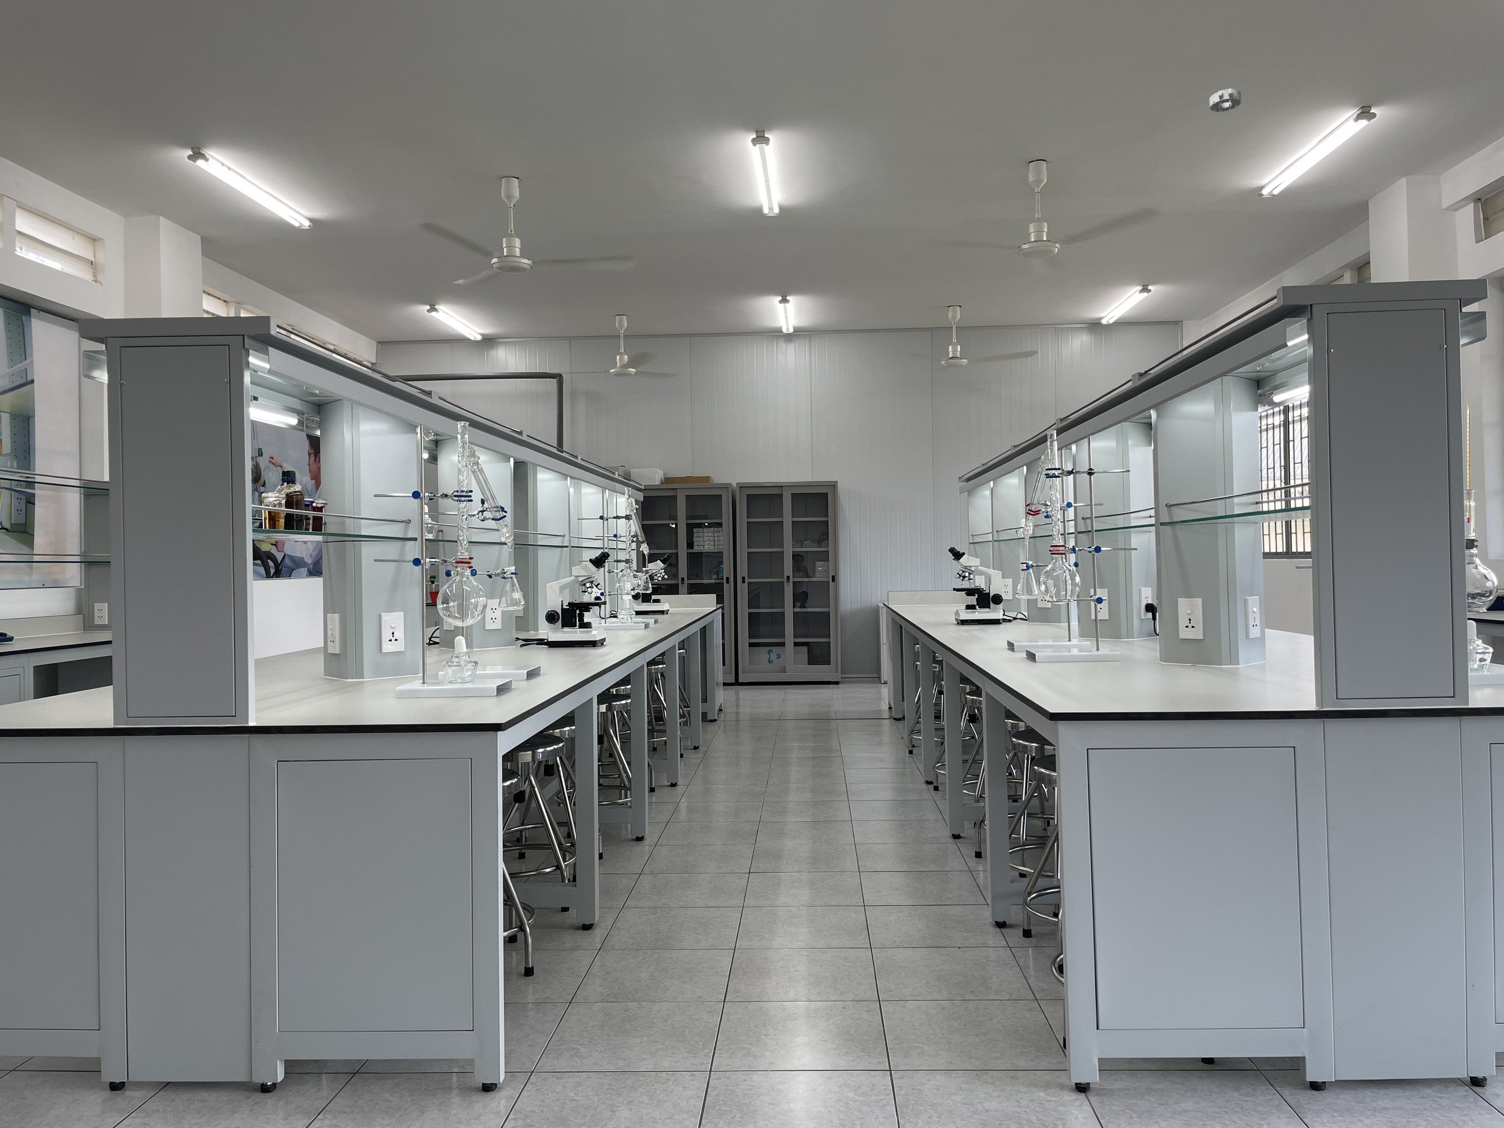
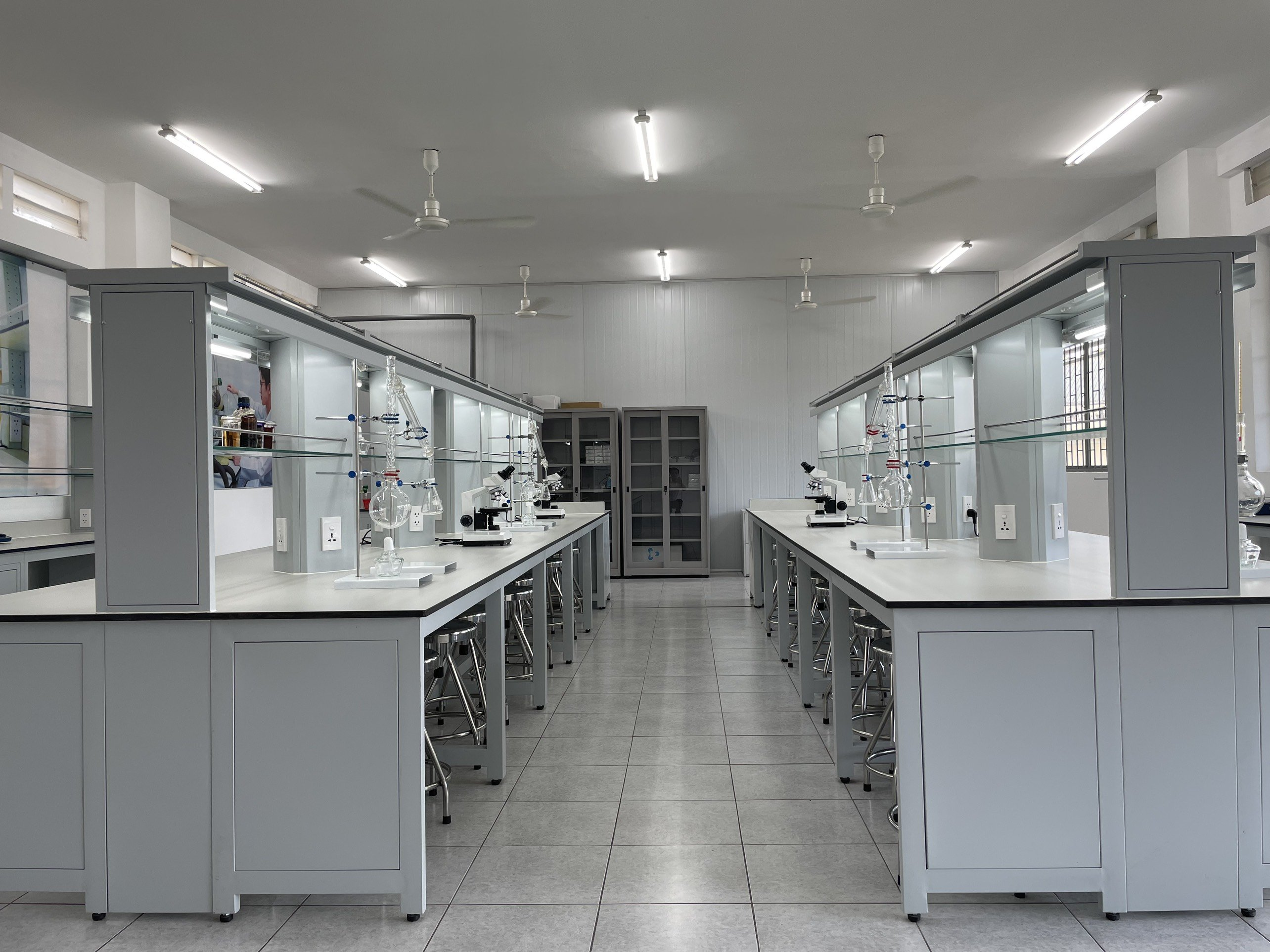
- smoke detector (1225, 100)
